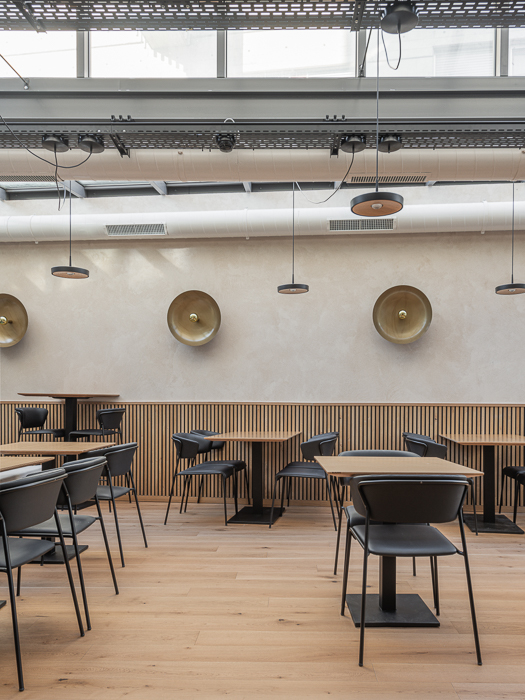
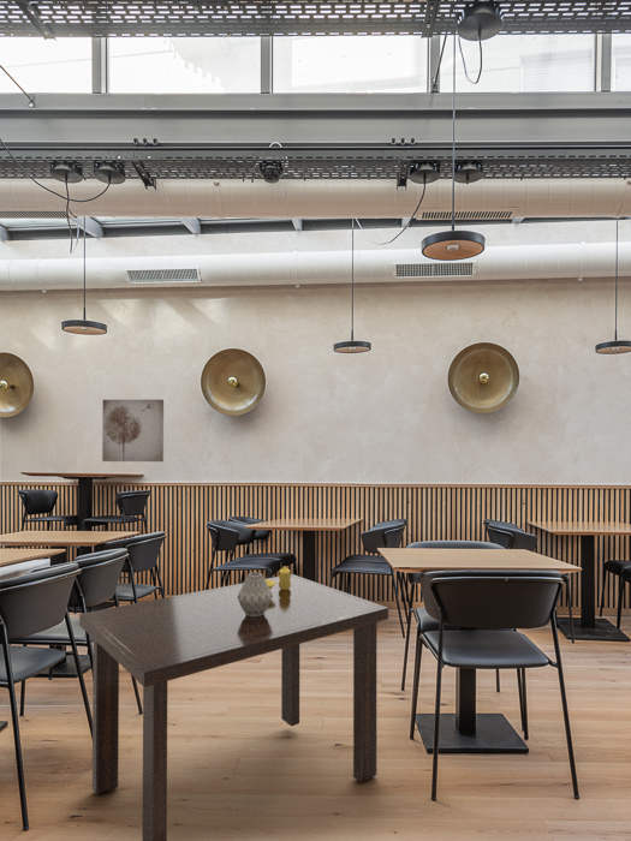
+ condiment set (270, 580)
+ vase (255, 594)
+ dining table (224, 664)
+ wall art (132, 430)
